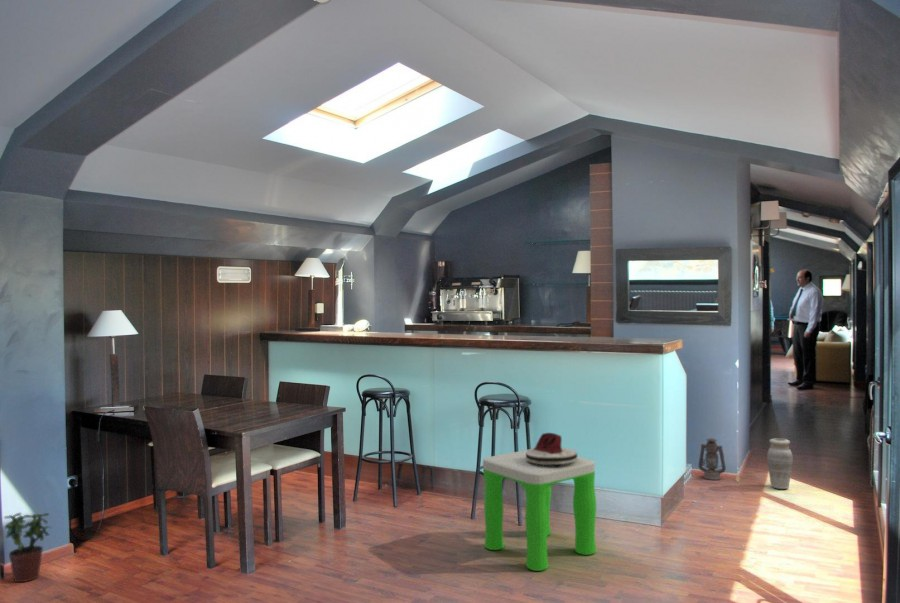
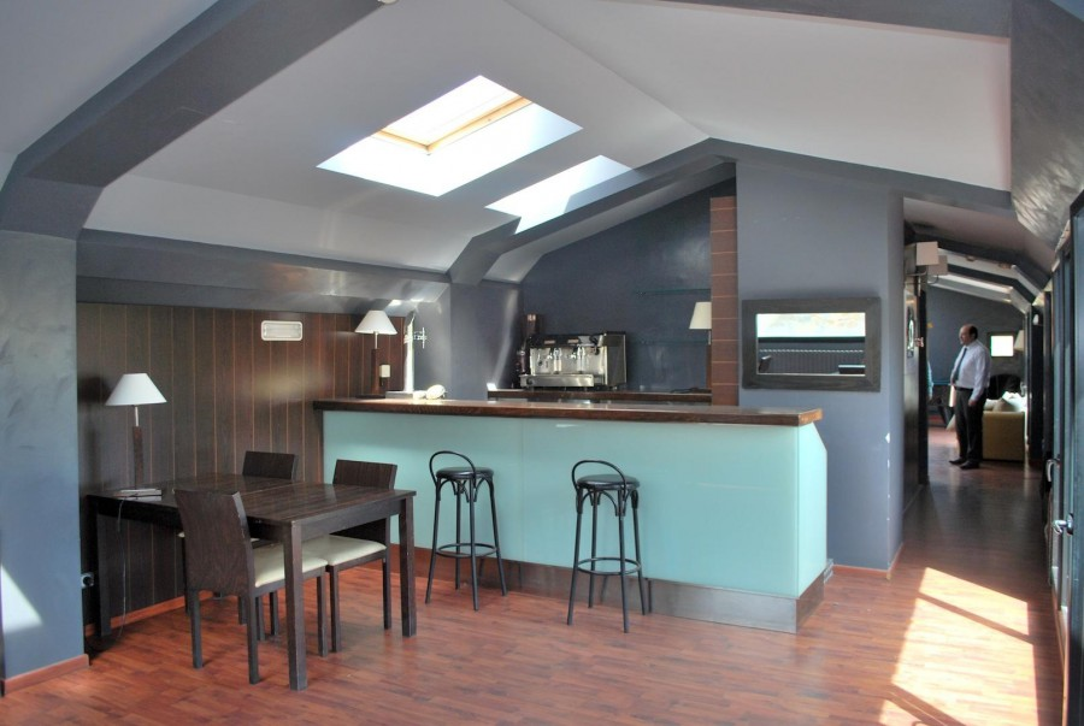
- potted plant (22, 544)
- vase (779, 463)
- handbag (551, 447)
- lantern (711, 457)
- stool (538, 504)
